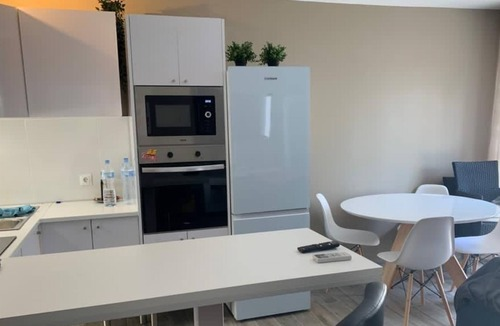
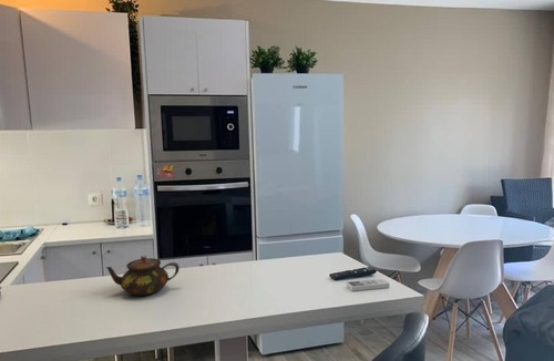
+ teapot (143, 272)
